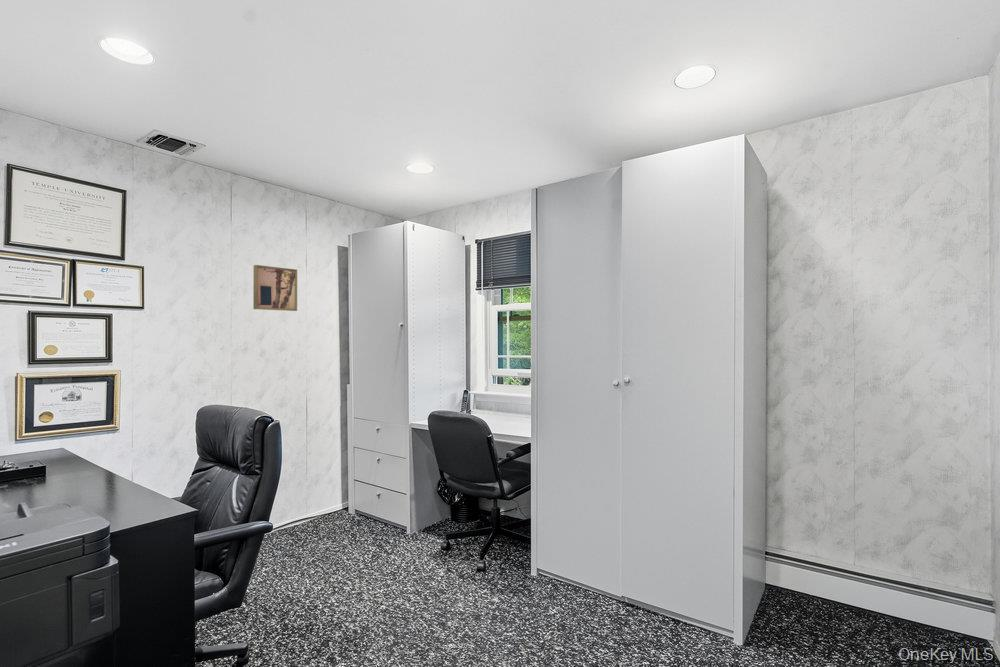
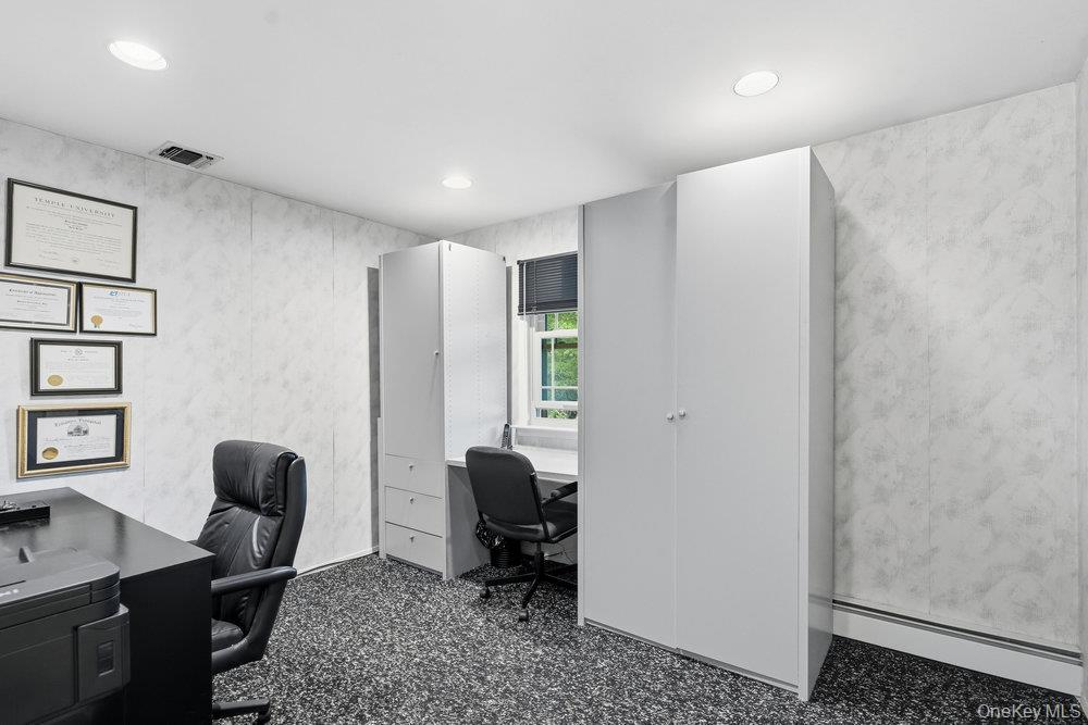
- wall art (276, 288)
